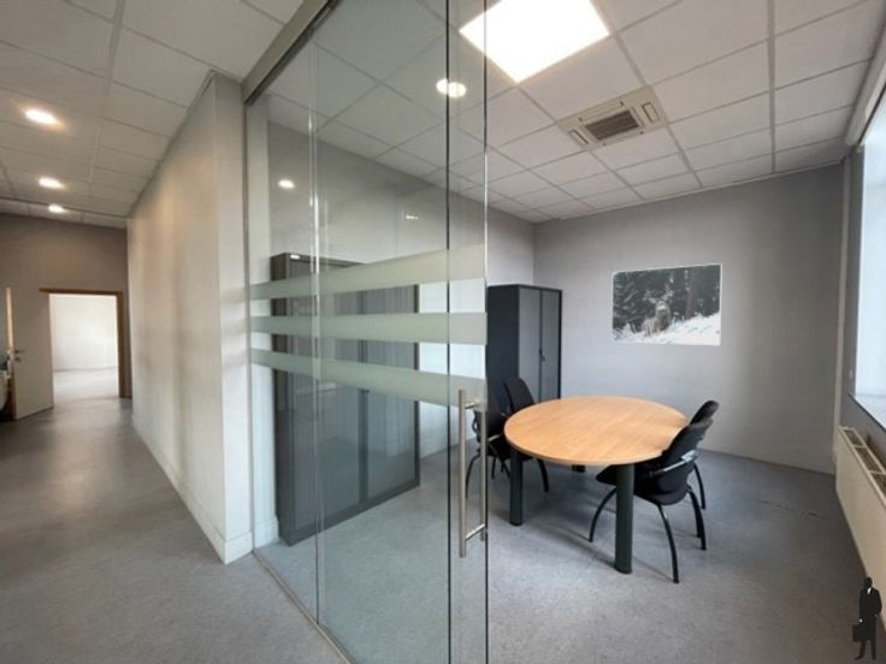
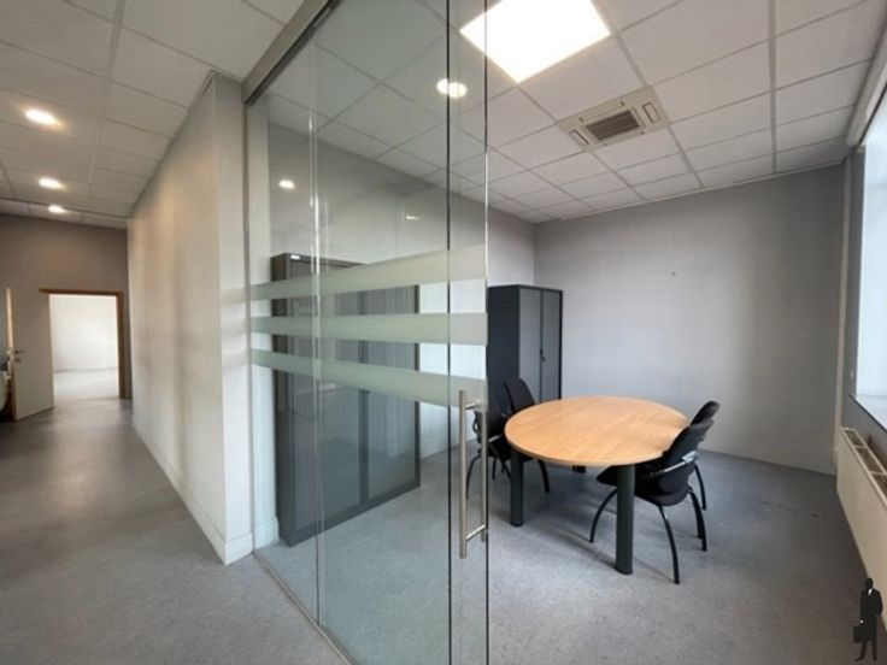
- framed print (661, 306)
